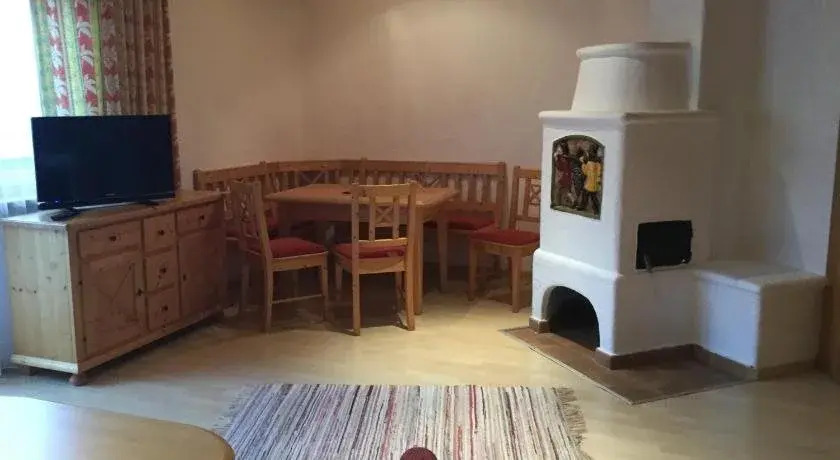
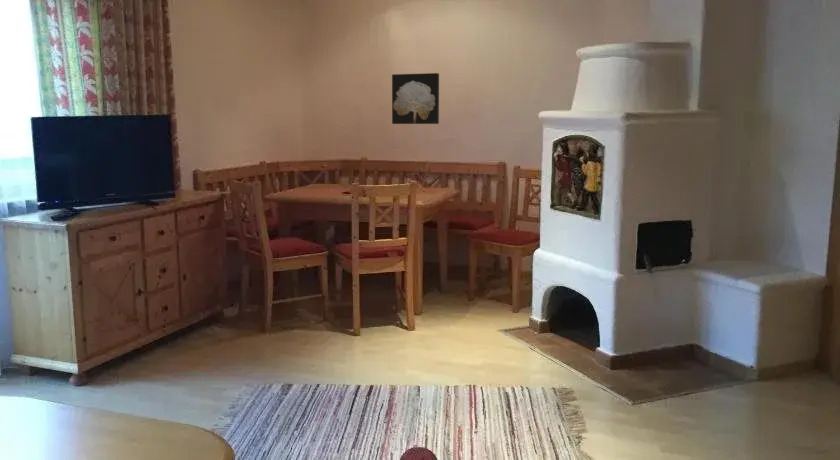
+ wall art (415, 99)
